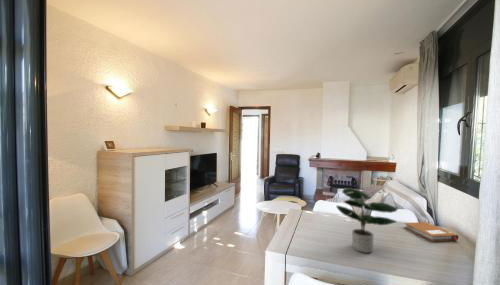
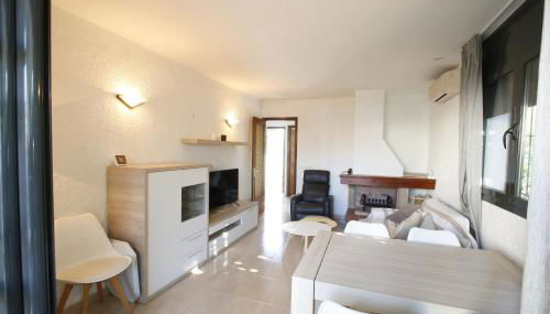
- potted plant (365, 220)
- notebook (430, 231)
